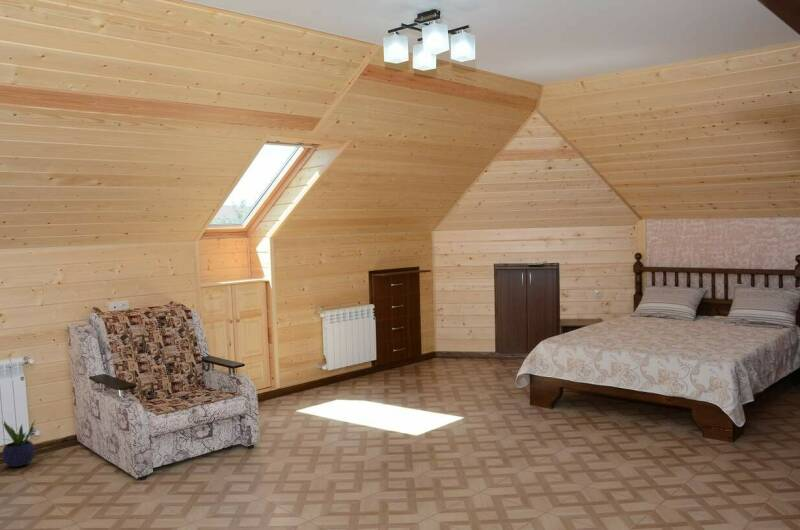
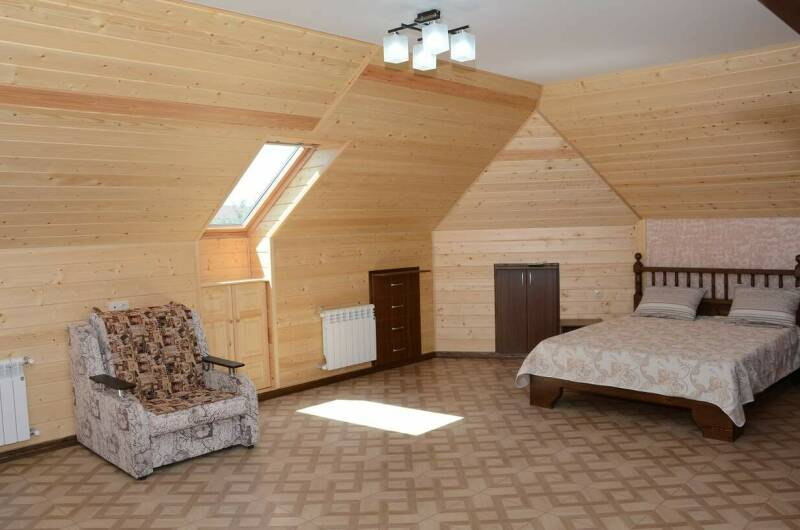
- potted plant (19, 440)
